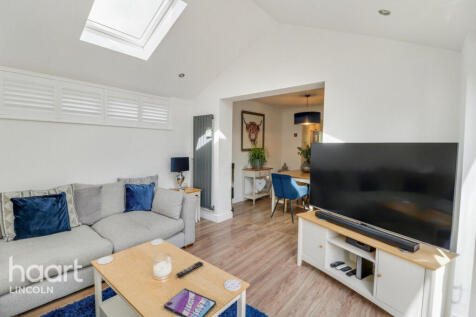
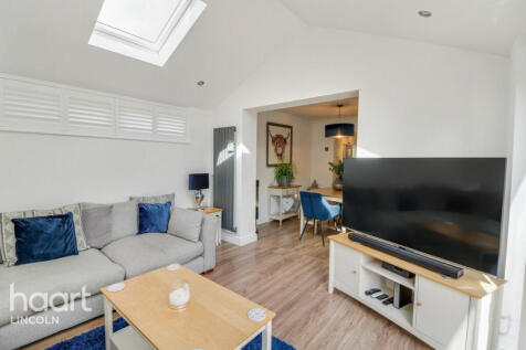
- remote control (190, 268)
- video game case (190, 304)
